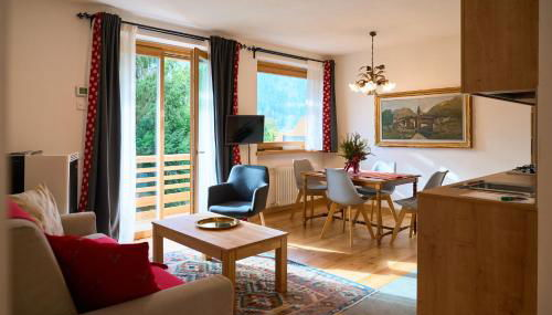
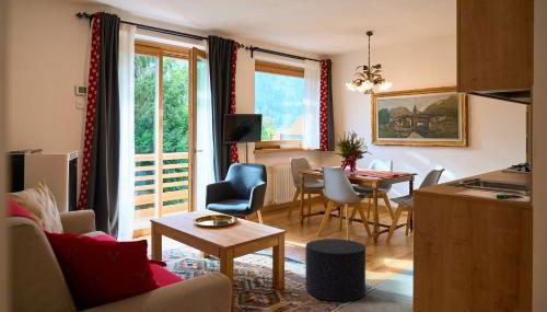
+ stool (335, 267)
